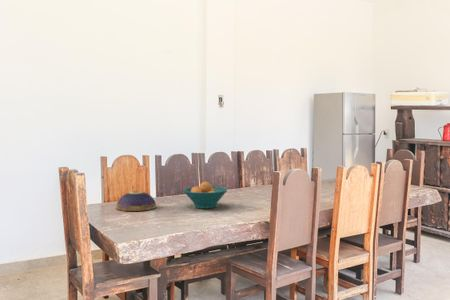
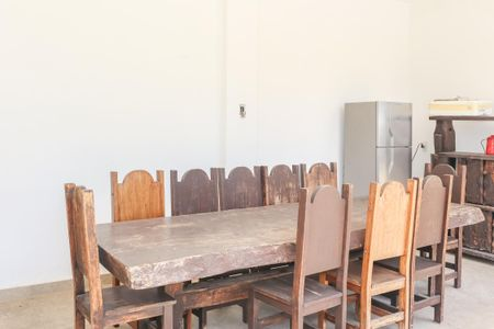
- decorative bowl (136, 199)
- fruit bowl (205, 194)
